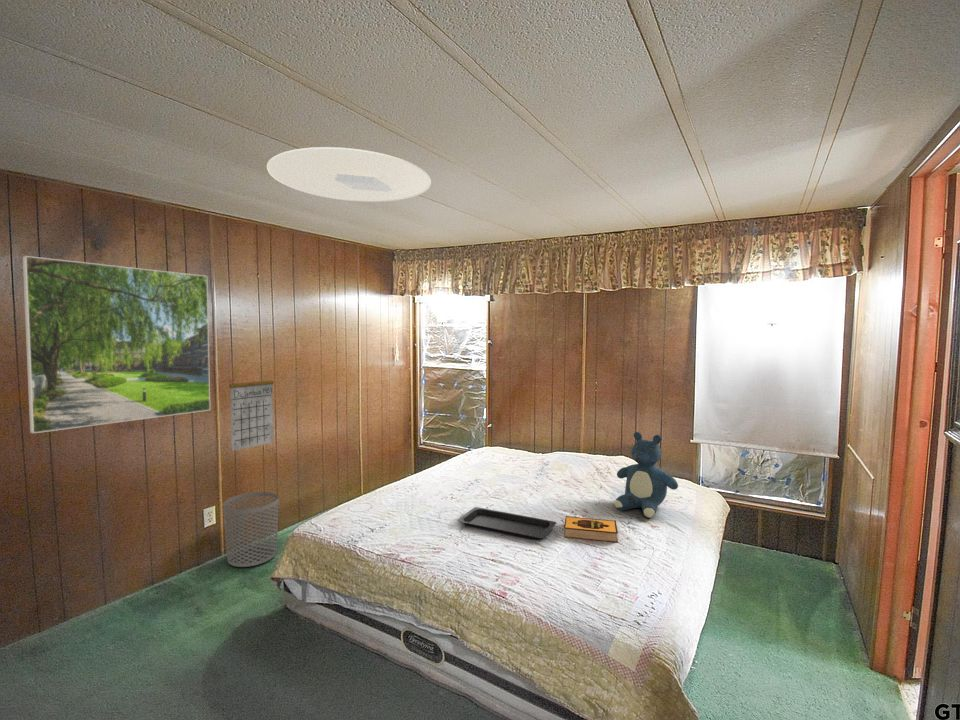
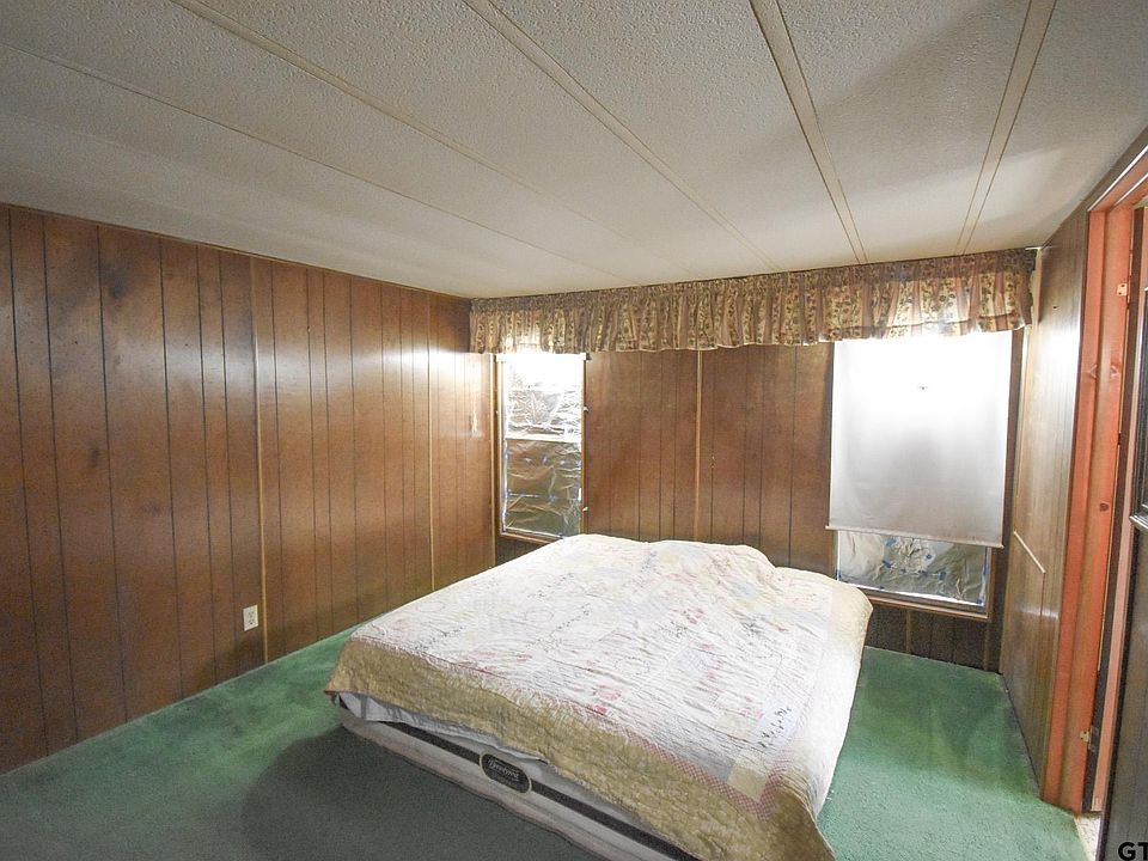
- ceiling light (352, 171)
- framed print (130, 344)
- serving tray (506, 523)
- calendar (252, 406)
- hardback book (590, 528)
- teddy bear (642, 472)
- waste bin (251, 528)
